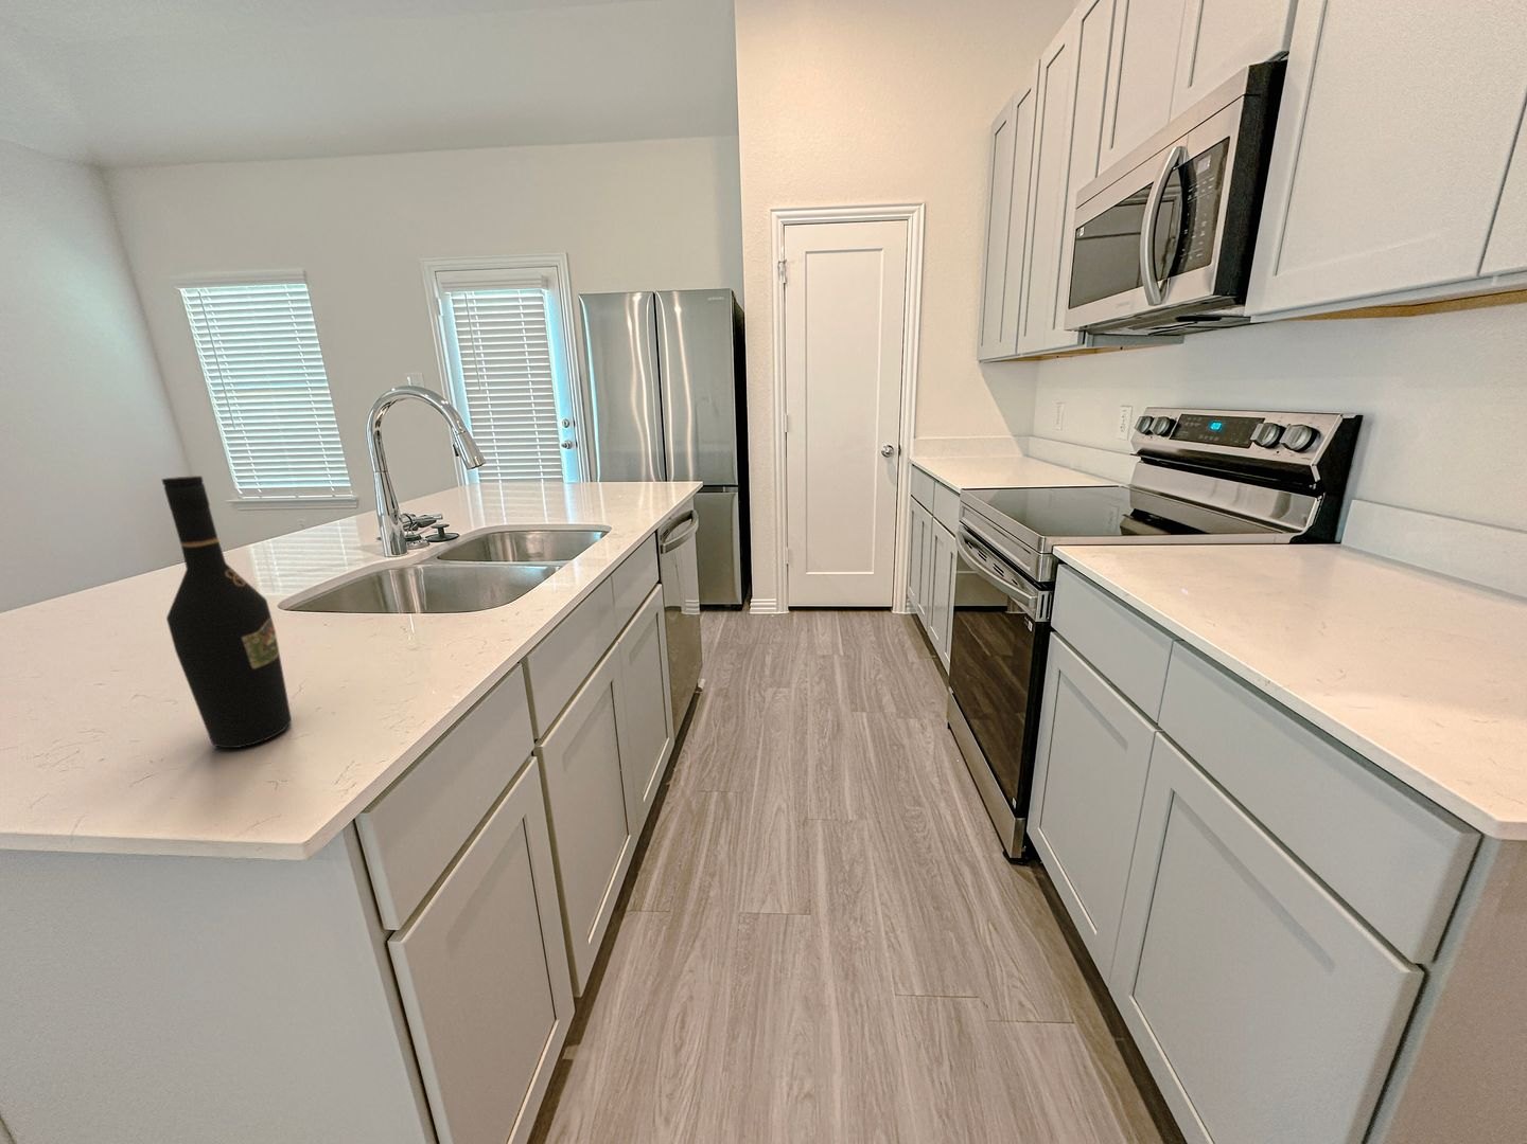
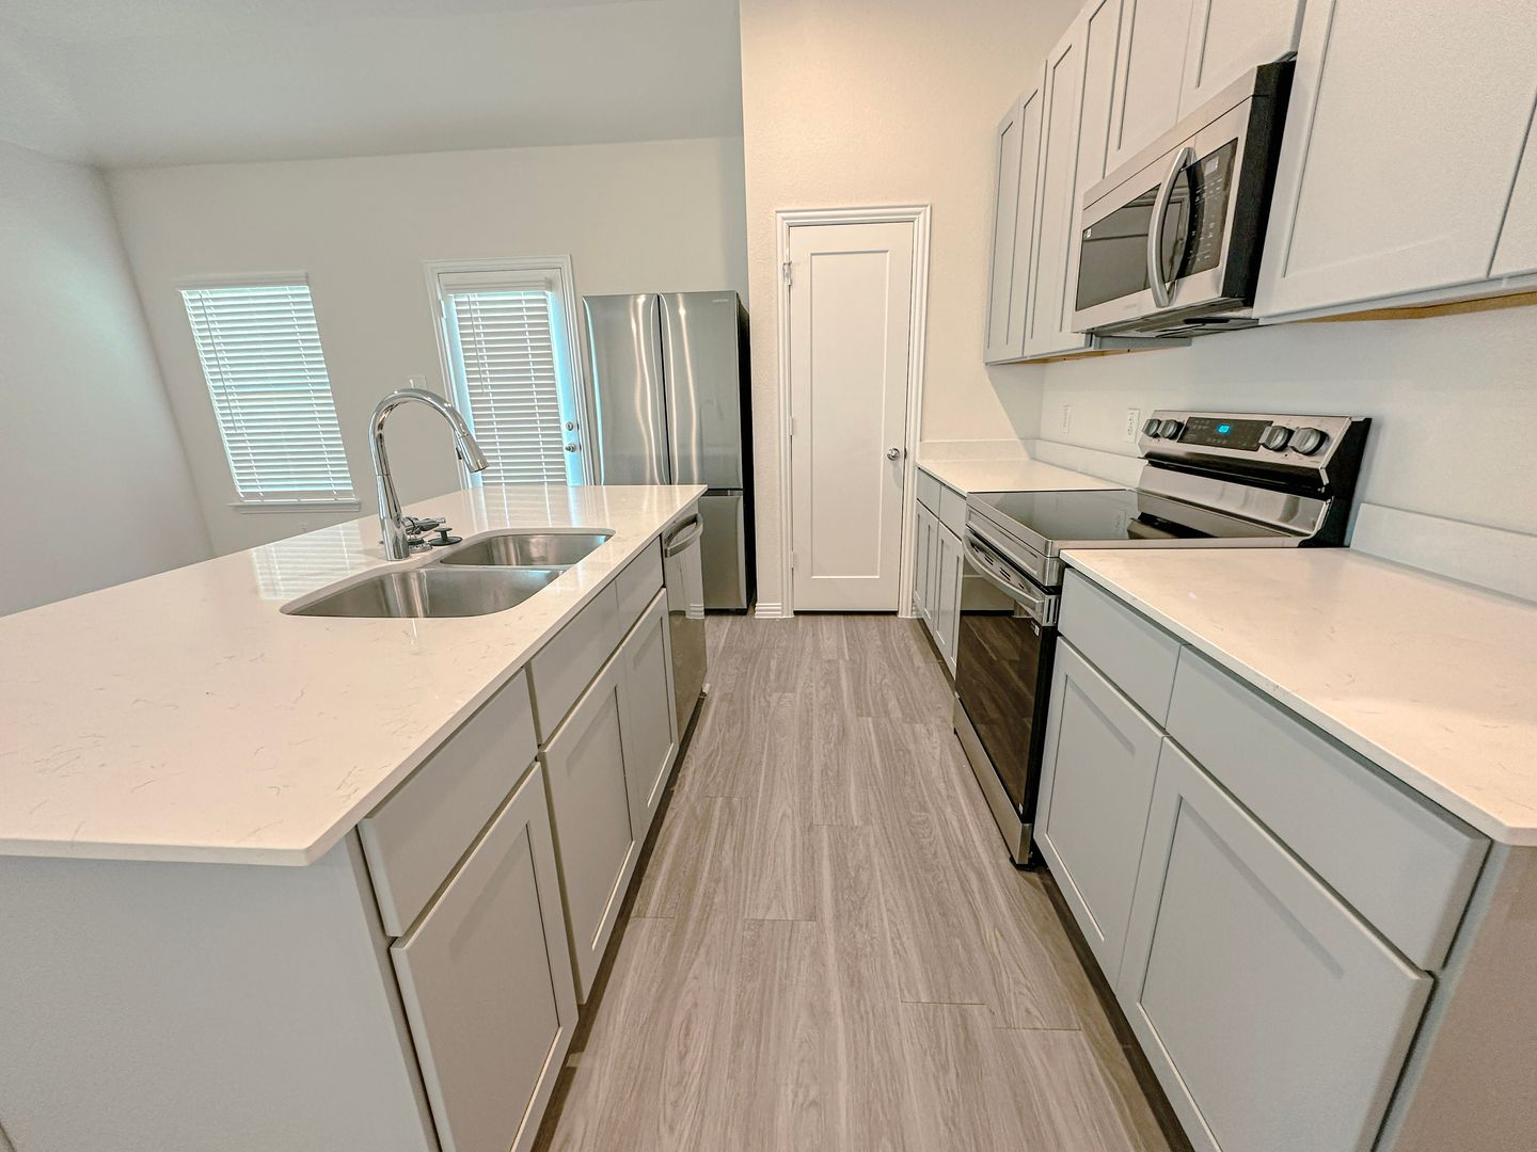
- wine bottle (220, 612)
